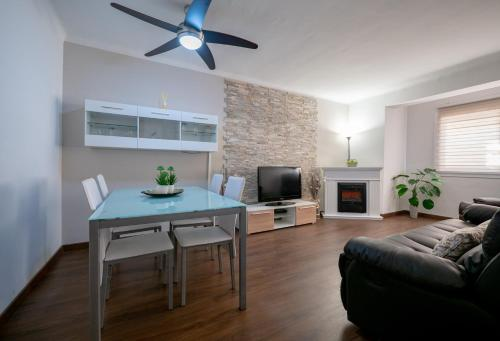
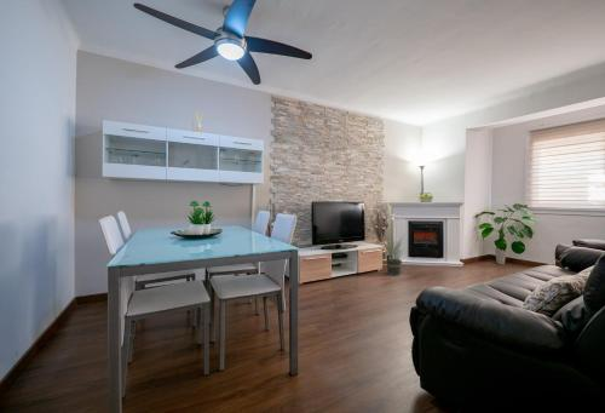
+ potted plant (393, 253)
